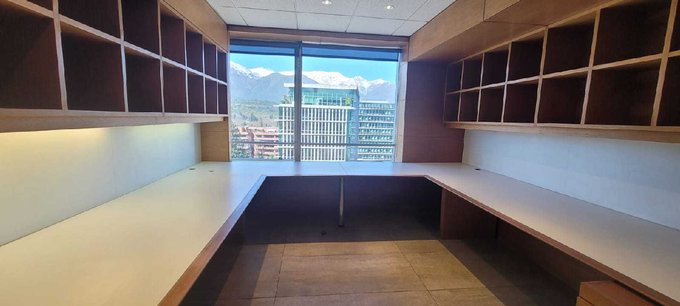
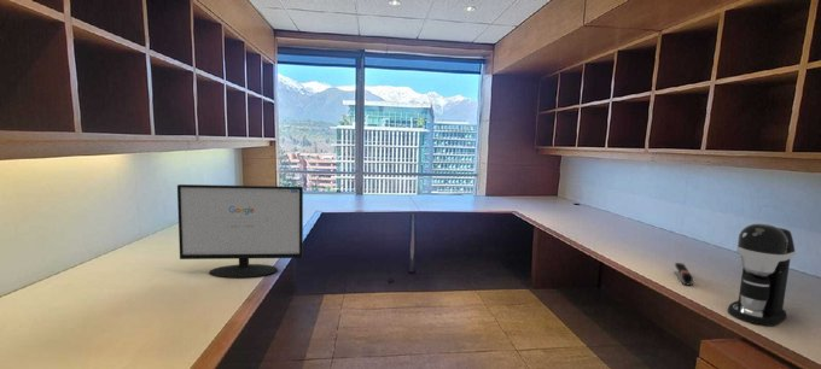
+ computer monitor (243, 228)
+ coffee maker (762, 269)
+ stapler (683, 273)
